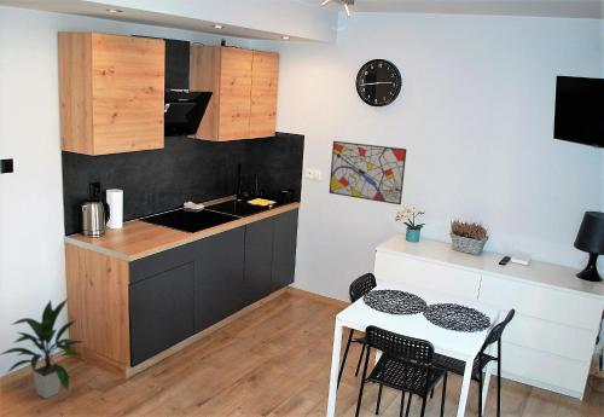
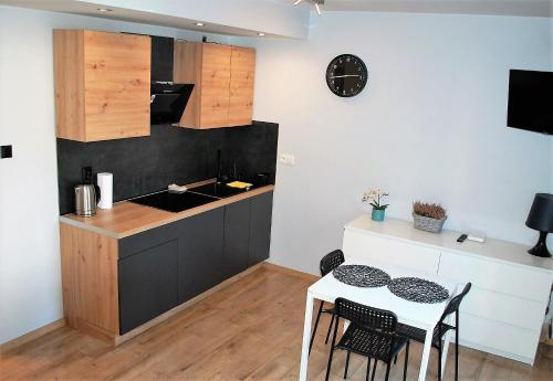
- wall art (366, 172)
- indoor plant (46, 349)
